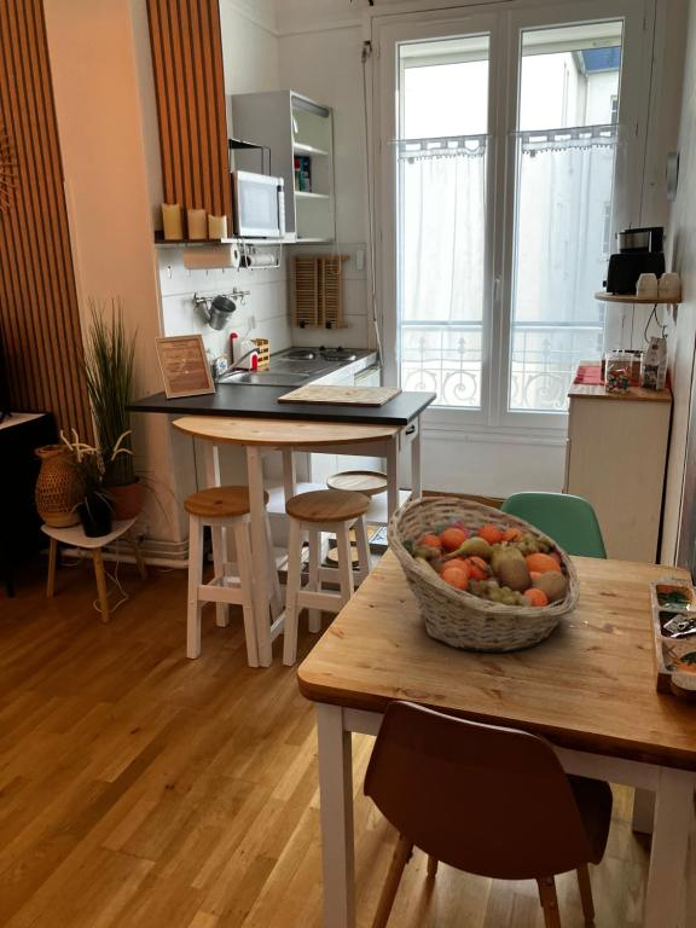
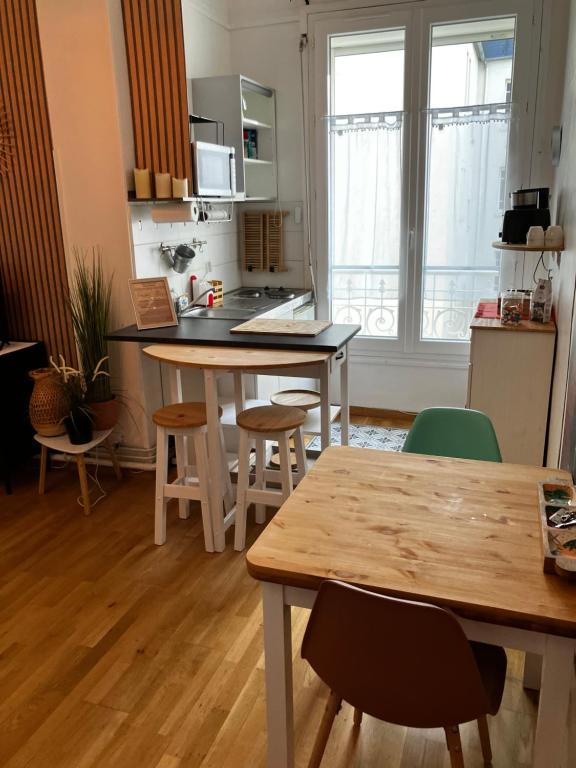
- fruit basket (482, 567)
